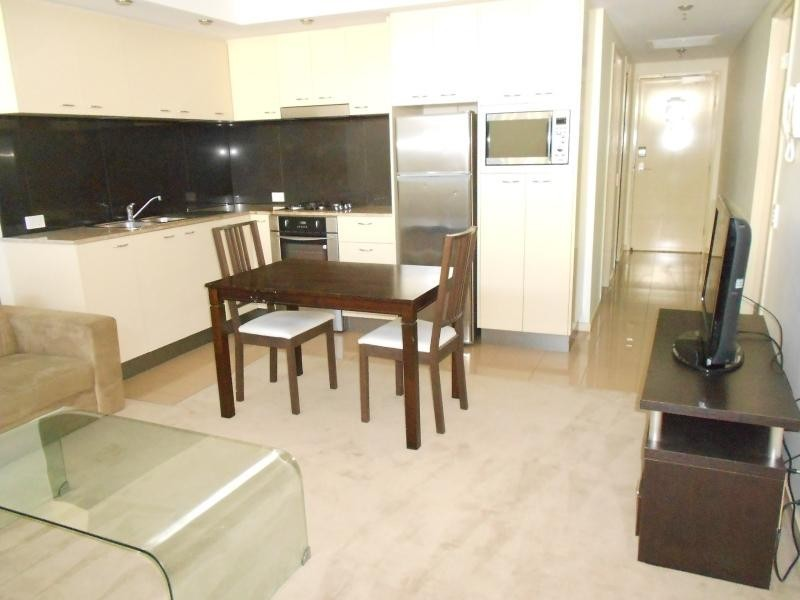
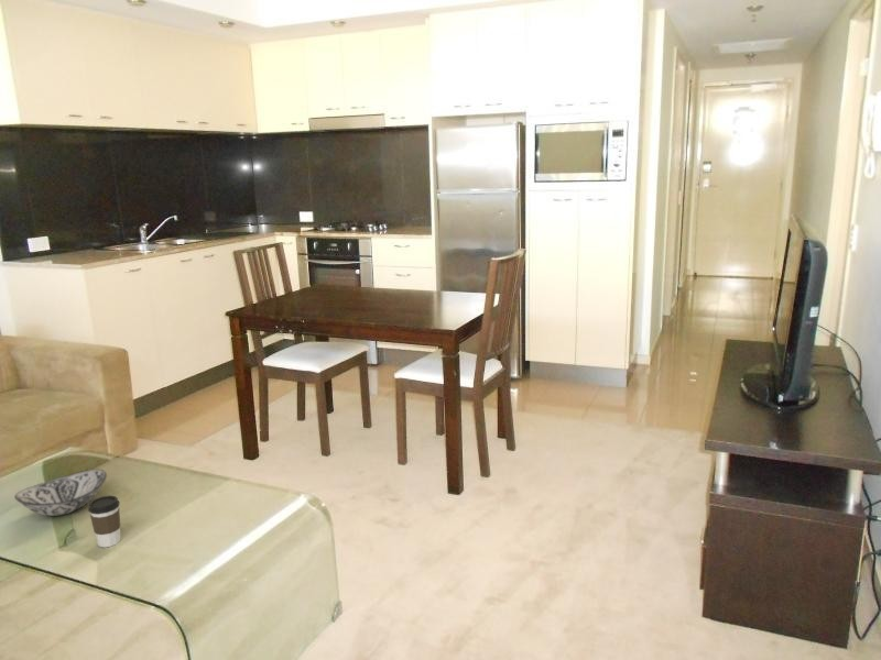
+ coffee cup (106, 521)
+ decorative bowl (64, 496)
